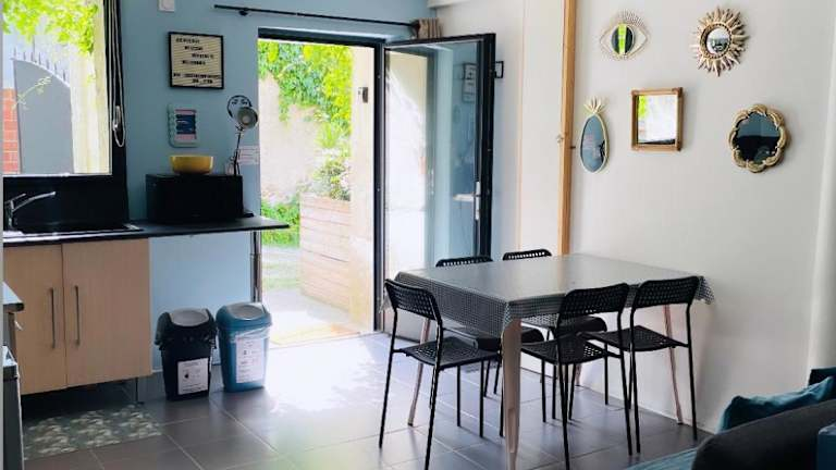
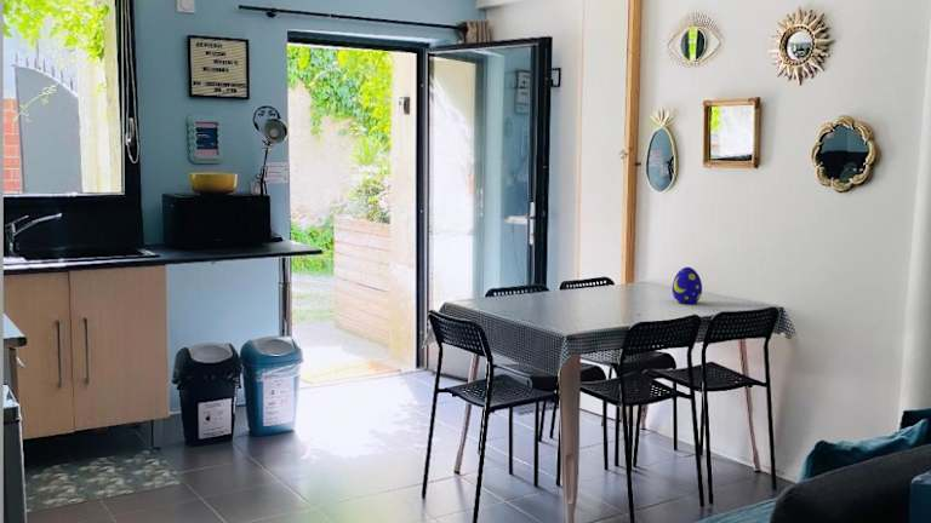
+ decorative egg (686, 285)
